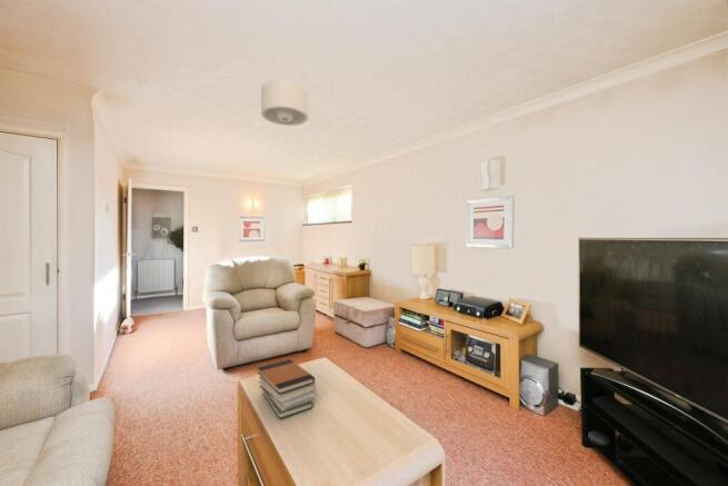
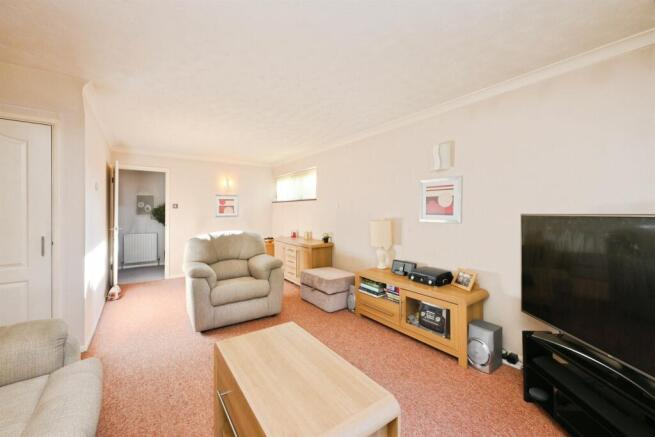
- book stack (286, 386)
- ceiling light (285, 106)
